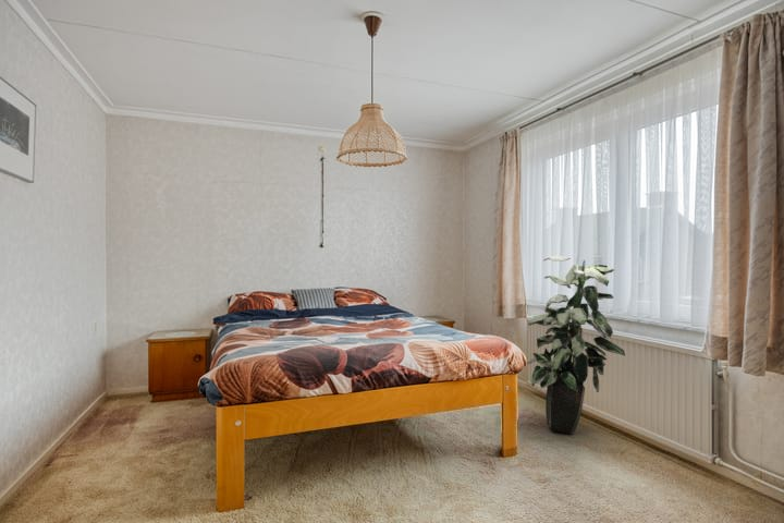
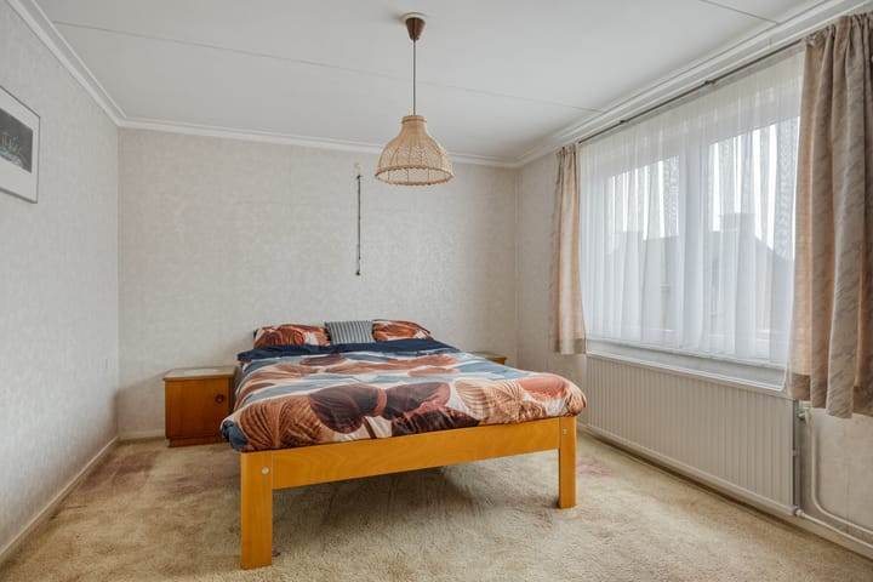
- indoor plant (567, 342)
